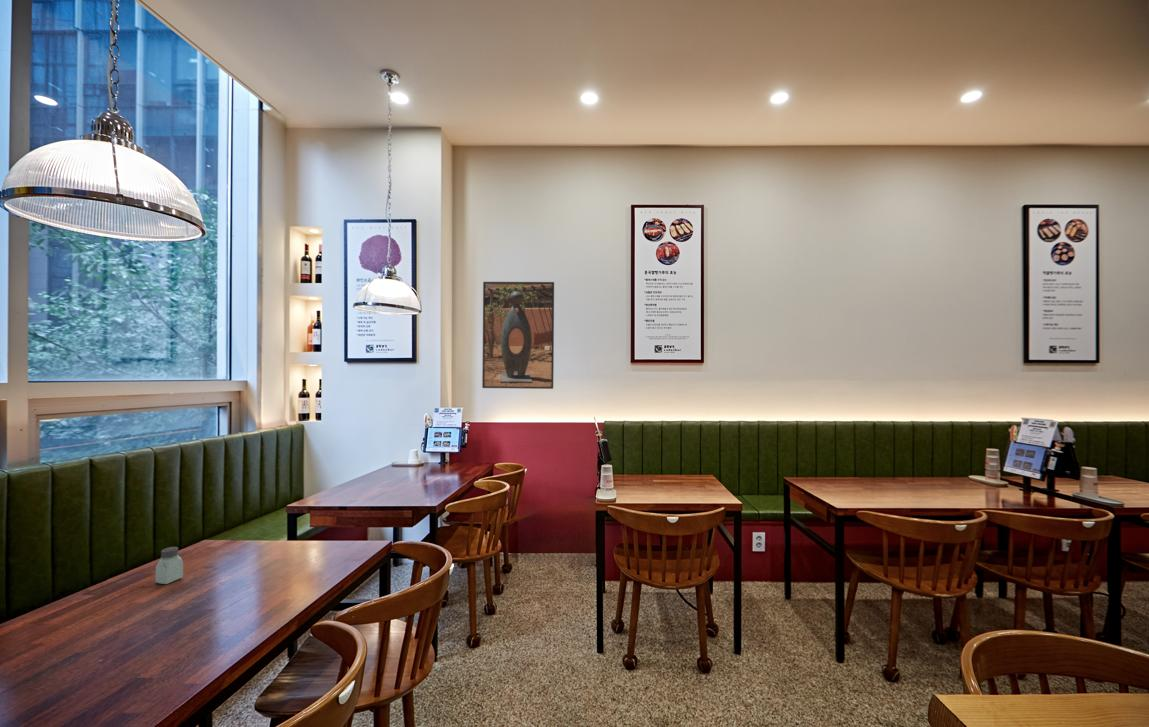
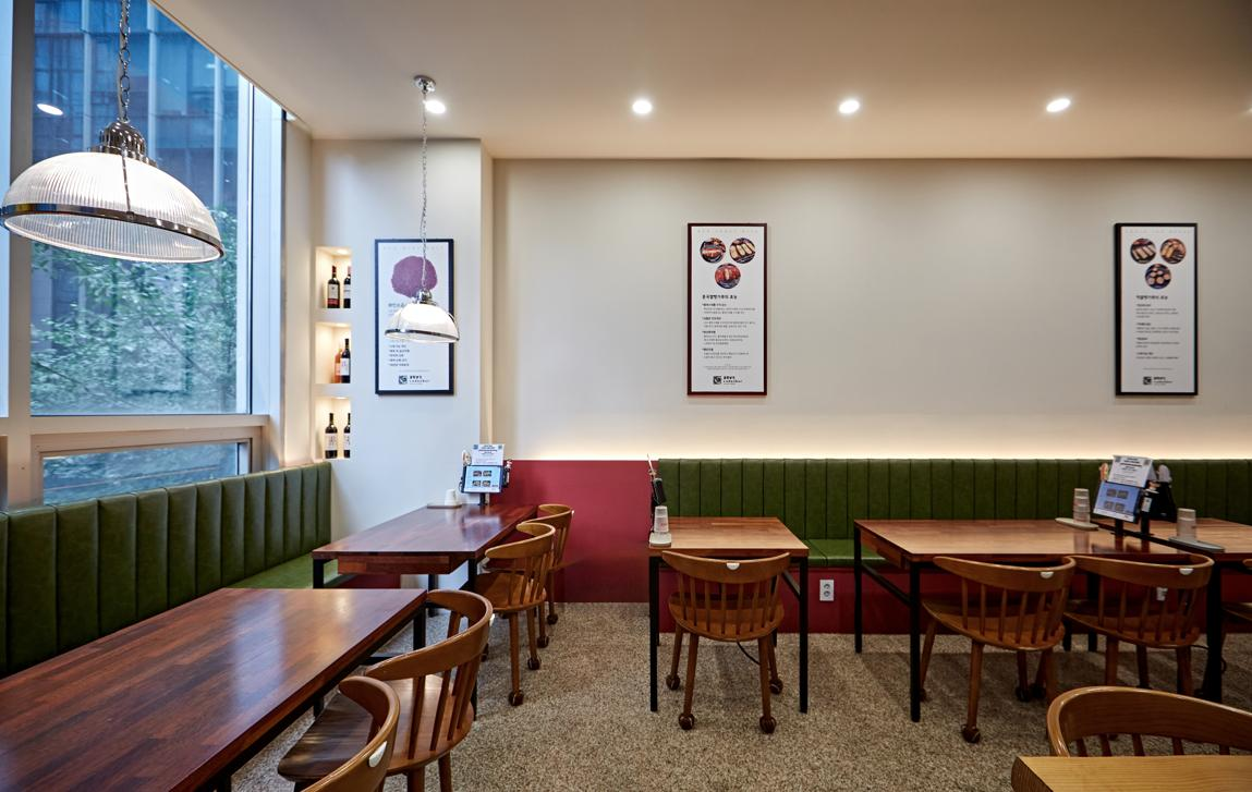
- saltshaker (169, 564)
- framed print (518, 335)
